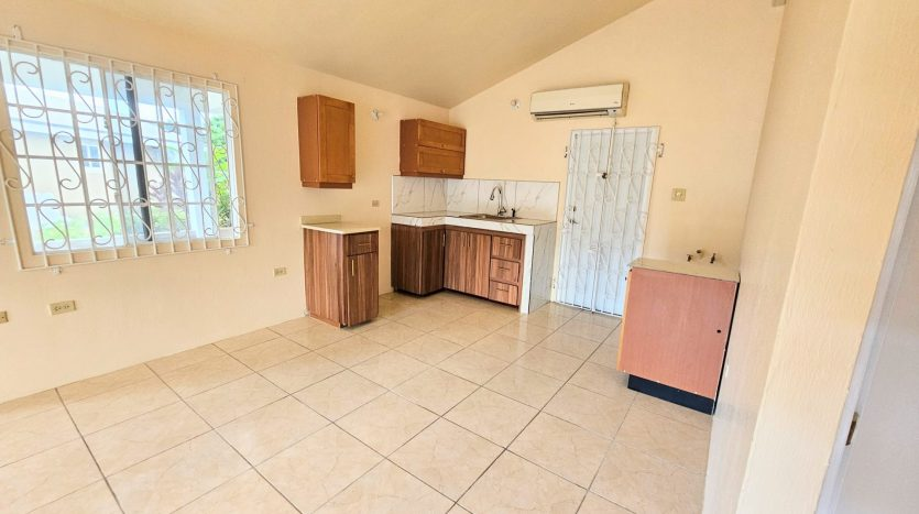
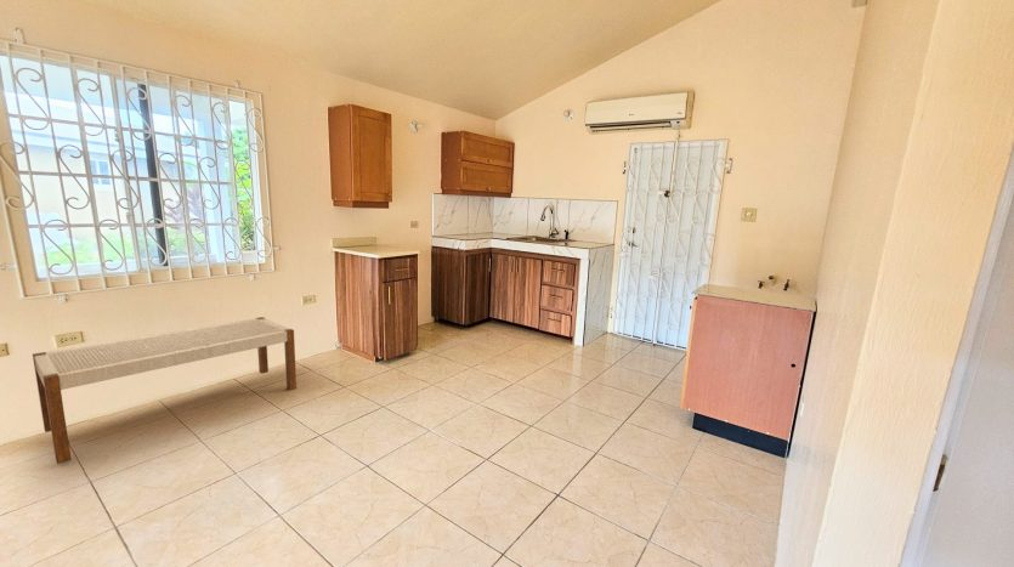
+ bench (177, 364)
